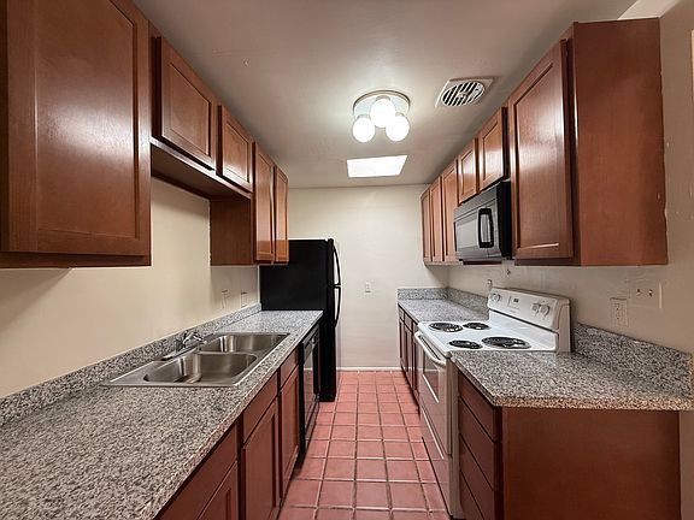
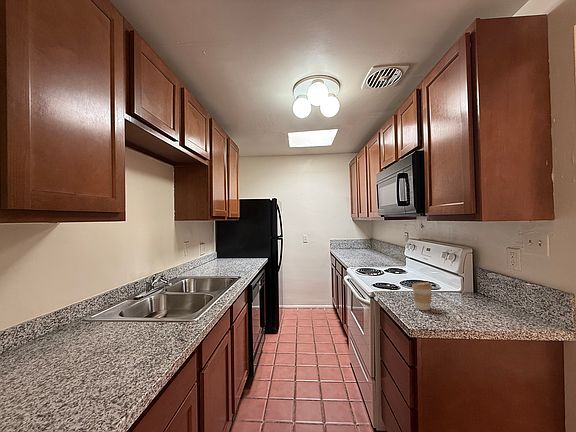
+ coffee cup (422, 295)
